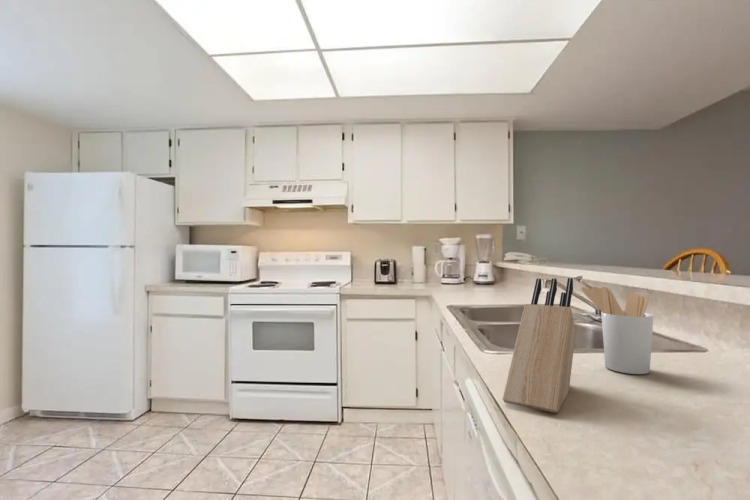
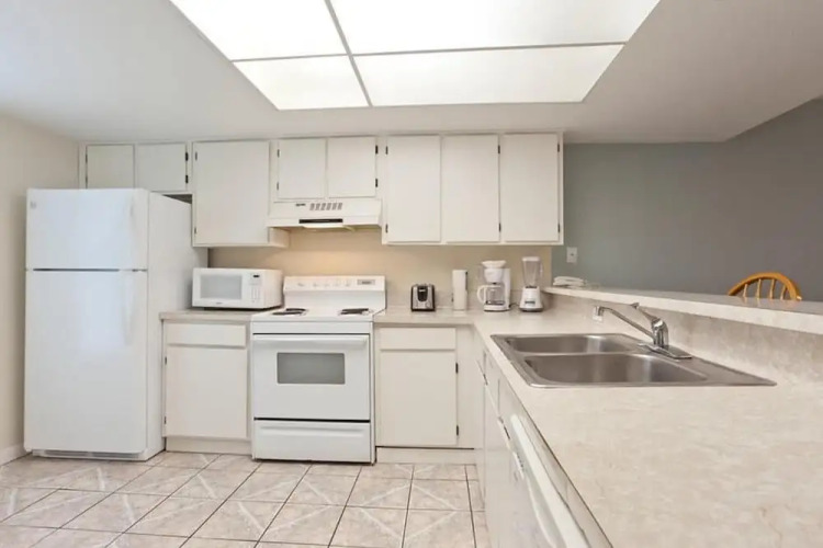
- knife block (544, 333)
- utensil holder (616, 325)
